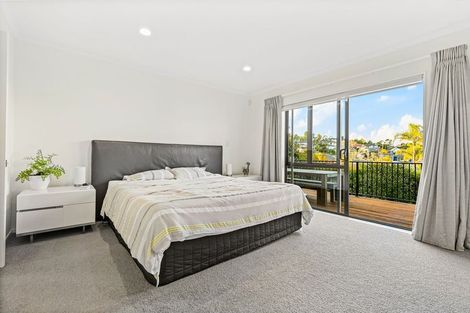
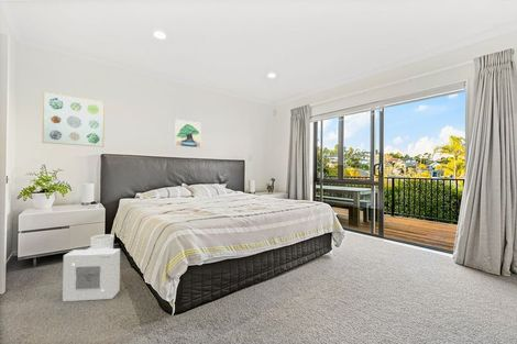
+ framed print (188, 134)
+ wall art (75, 121)
+ air purifier (100, 263)
